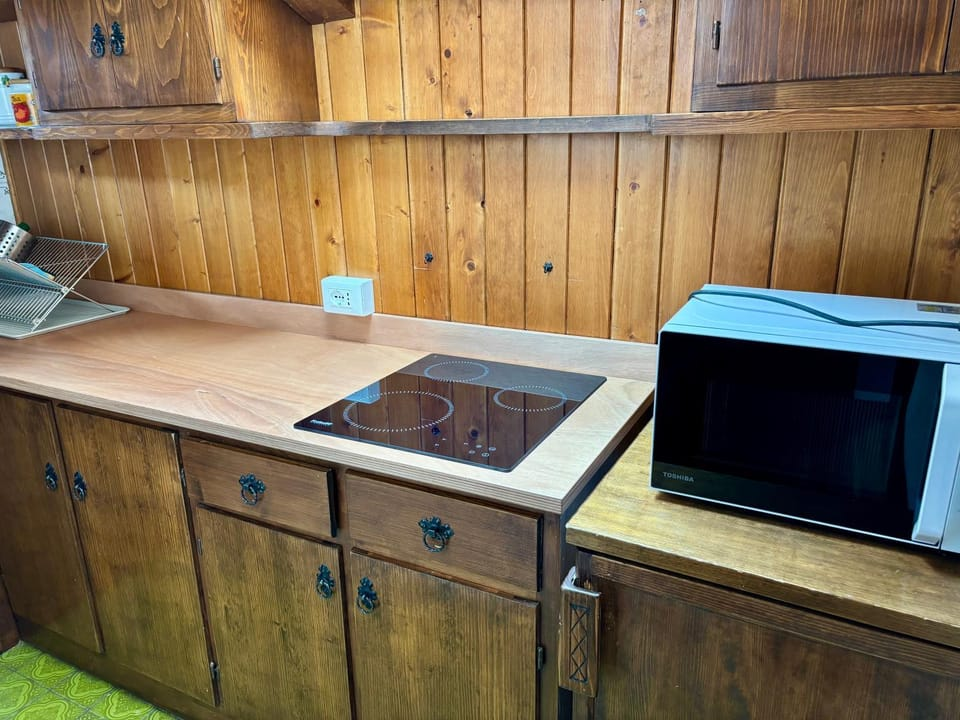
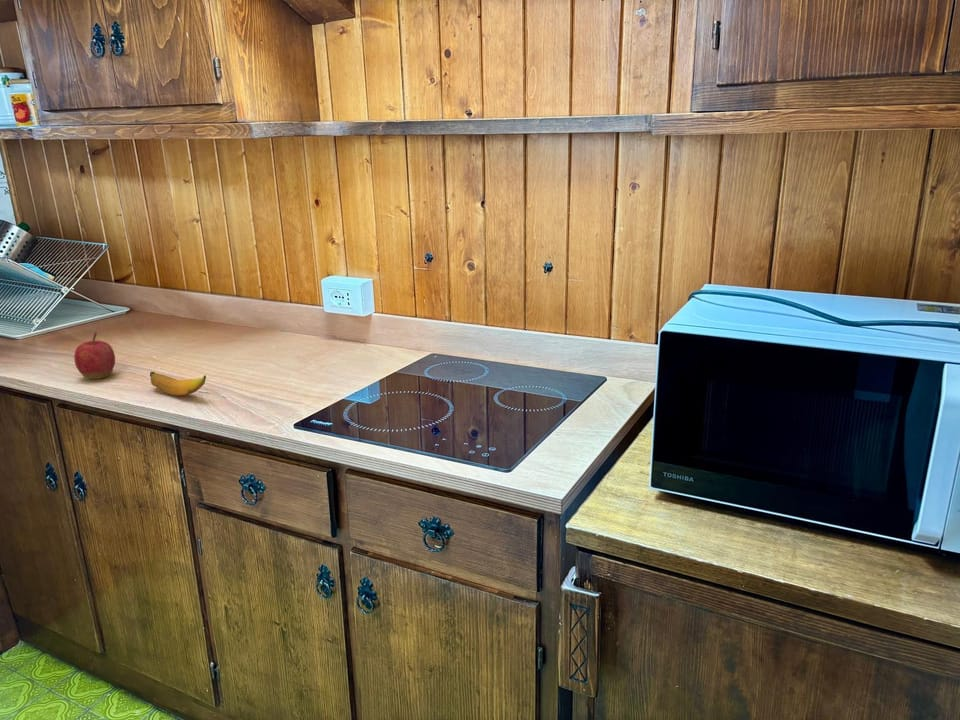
+ banana (178, 381)
+ apple (94, 355)
